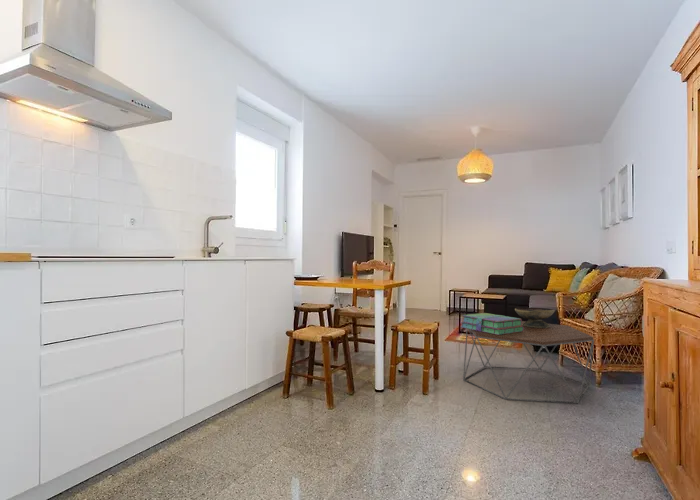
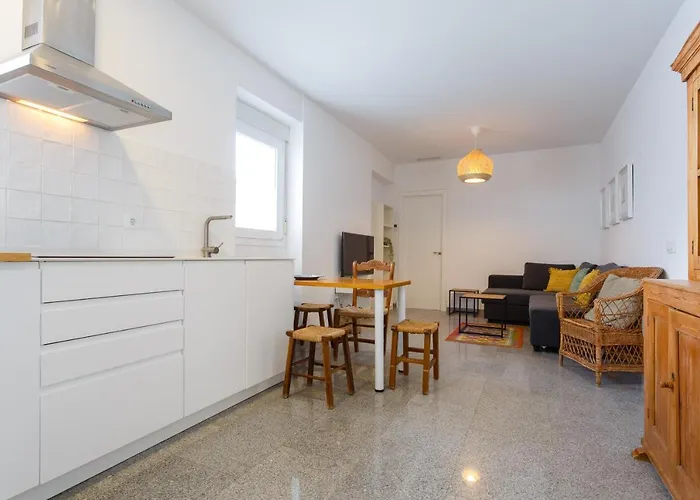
- decorative bowl (534, 316)
- stack of books (491, 322)
- coffee table (529, 353)
